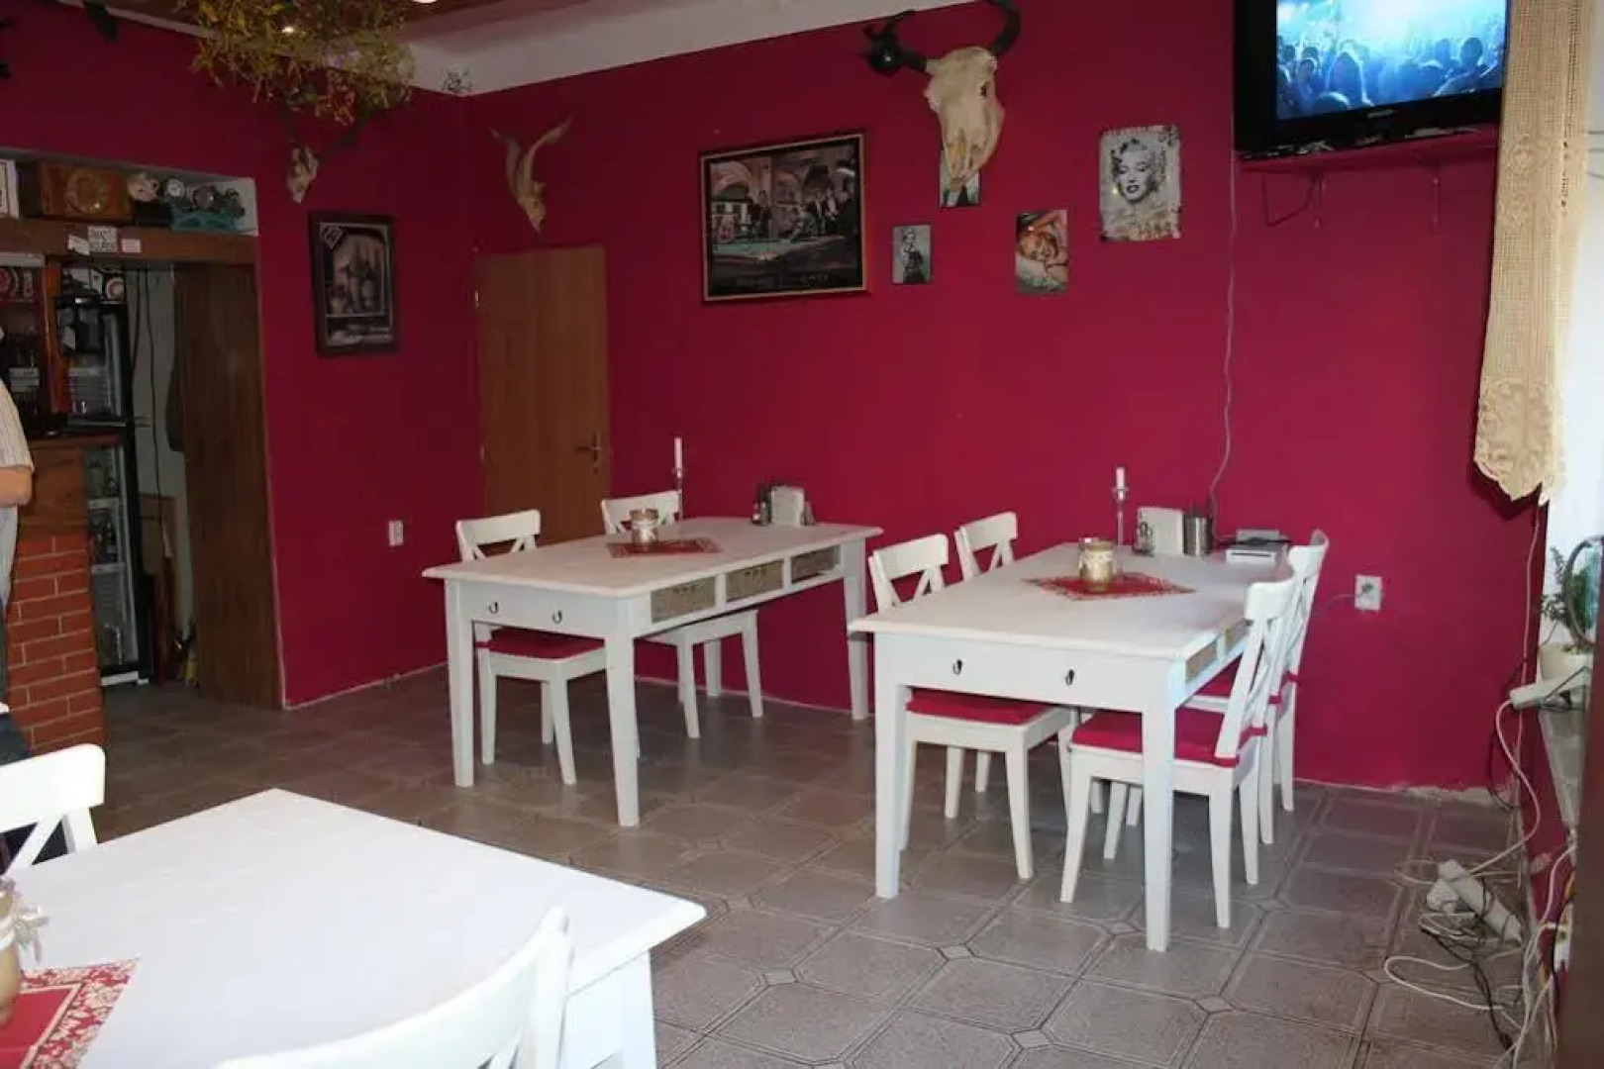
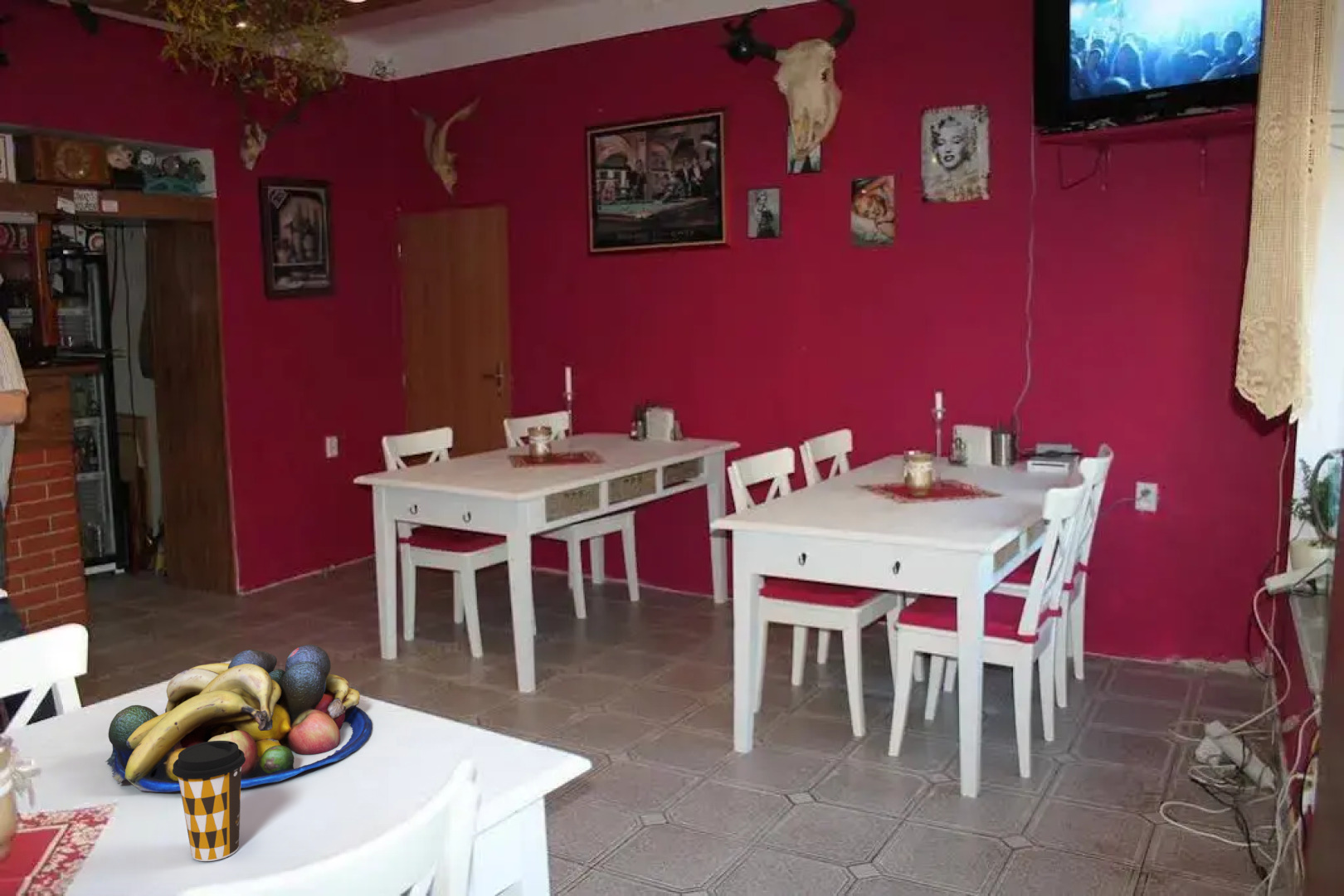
+ fruit bowl (245, 701)
+ coffee cup (212, 801)
